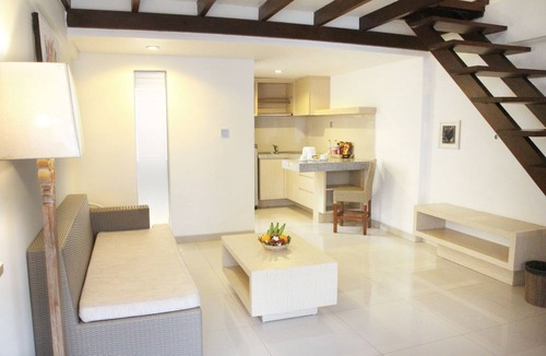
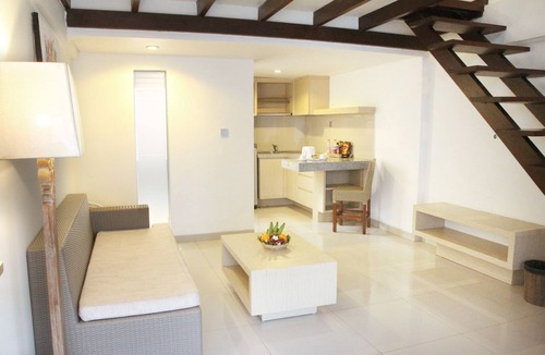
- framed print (449, 134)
